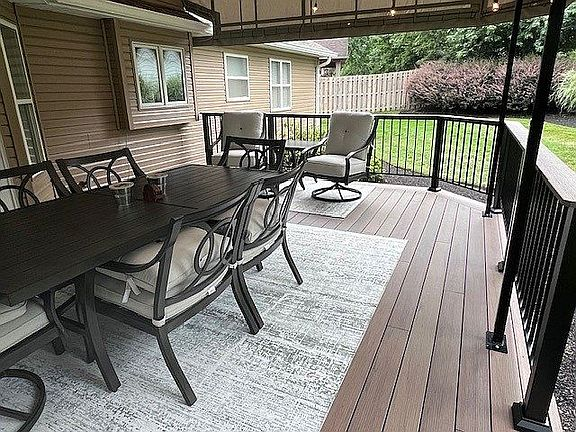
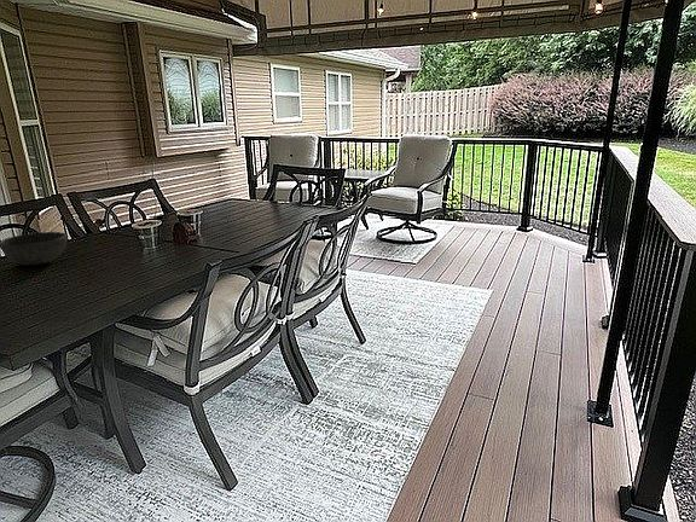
+ bowl (36, 250)
